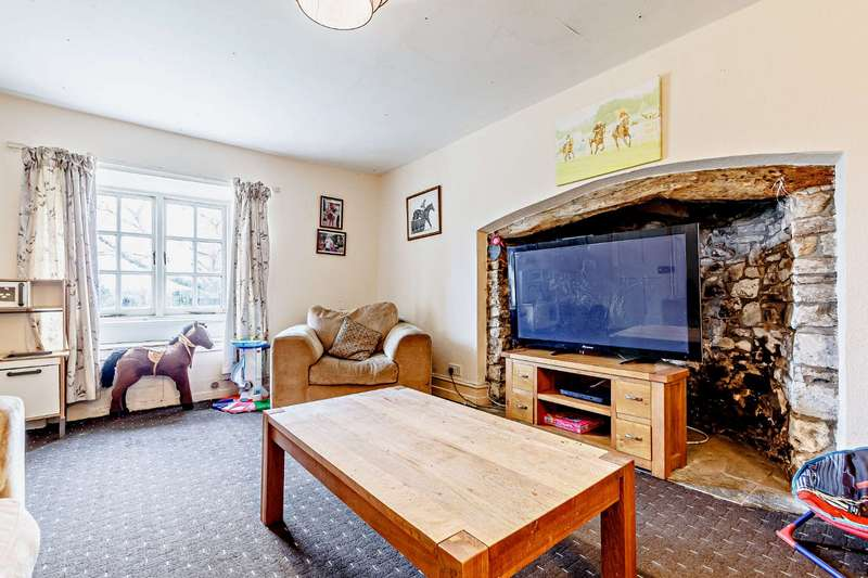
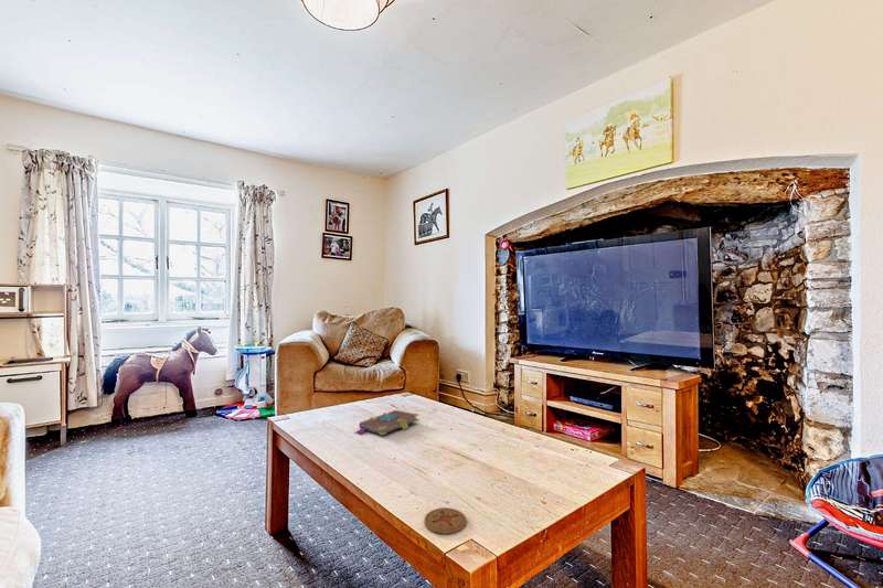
+ book (386, 421)
+ coaster (445, 520)
